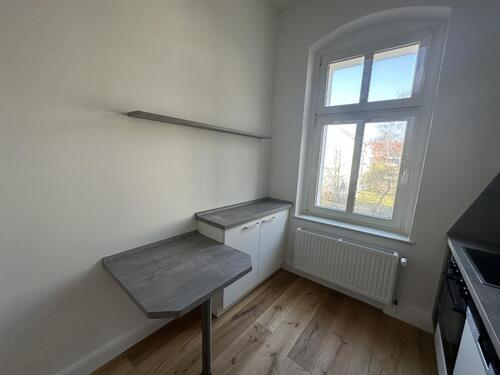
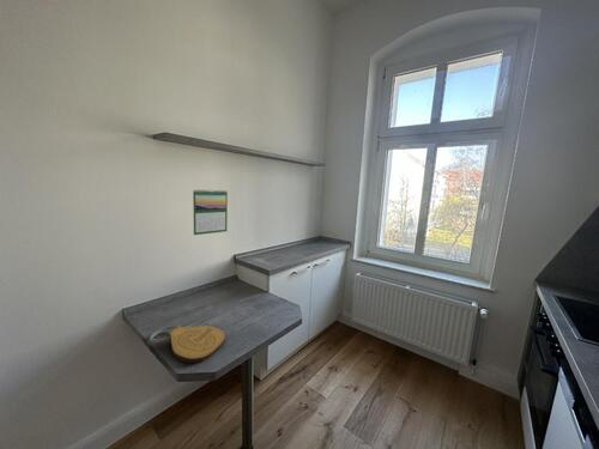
+ key chain (184, 336)
+ calendar (211, 211)
